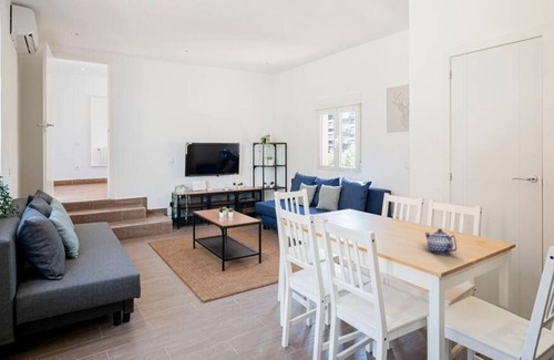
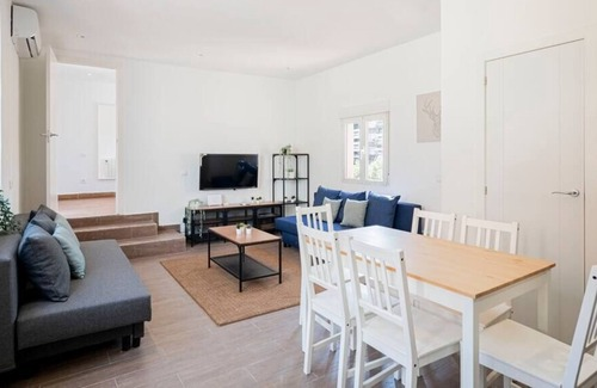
- teapot (440, 240)
